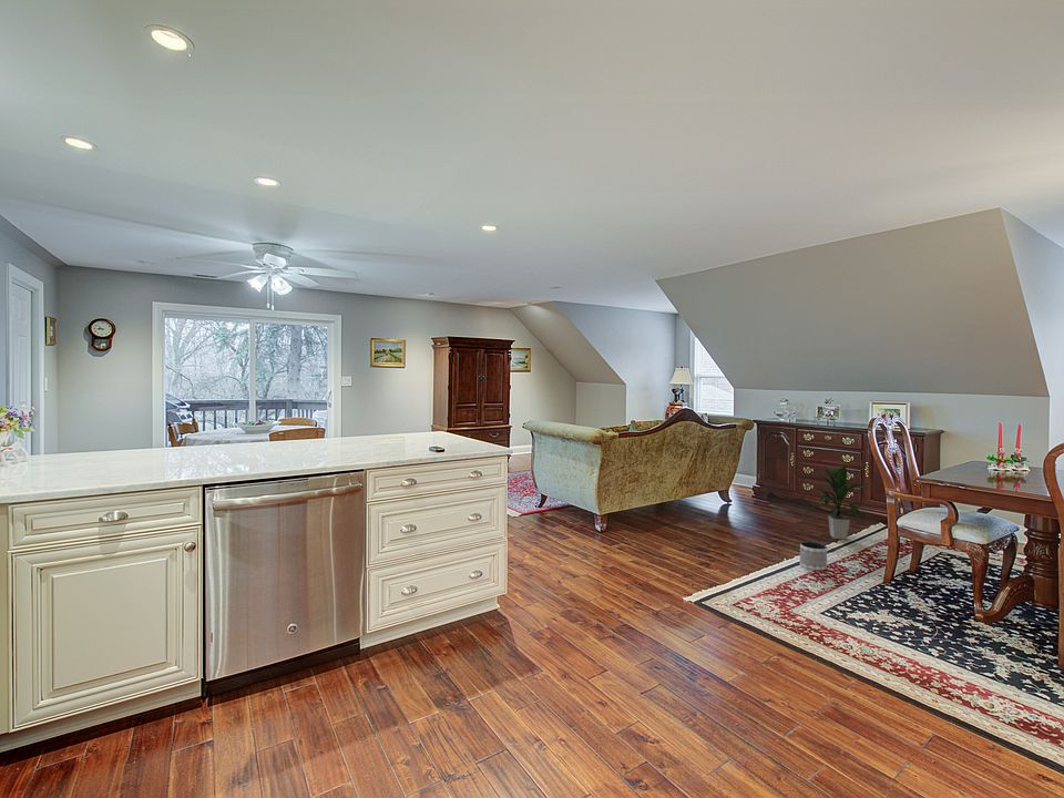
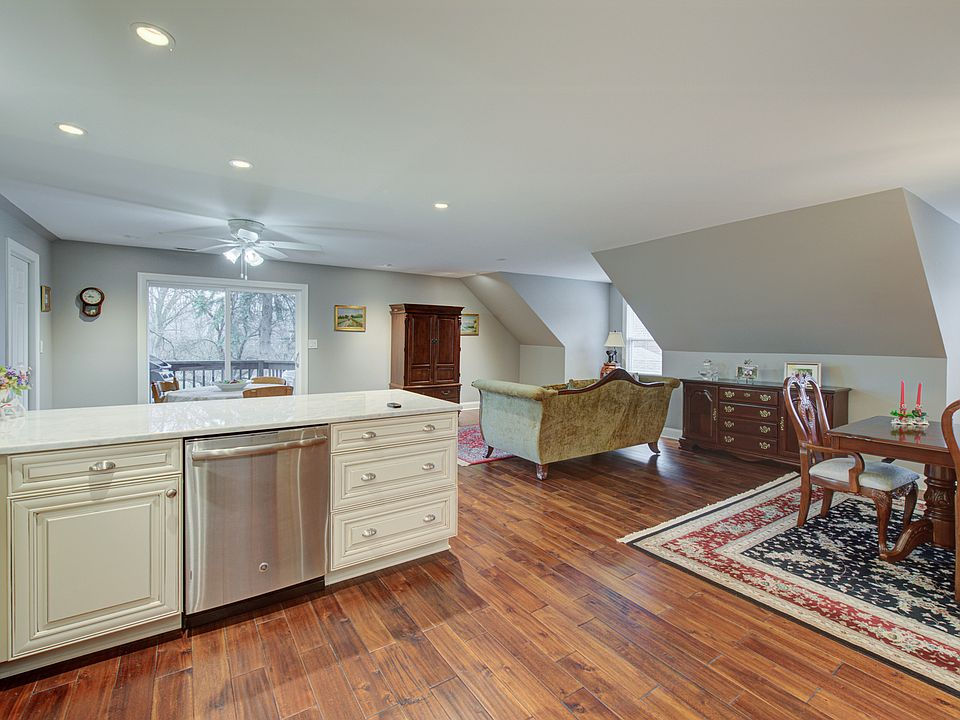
- planter (812, 555)
- indoor plant (836, 500)
